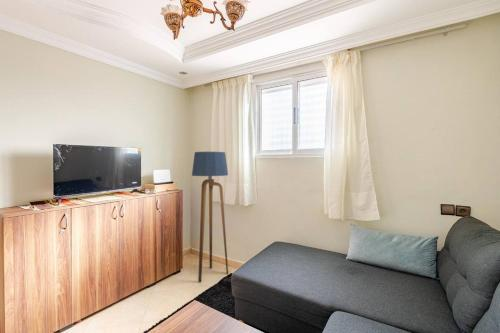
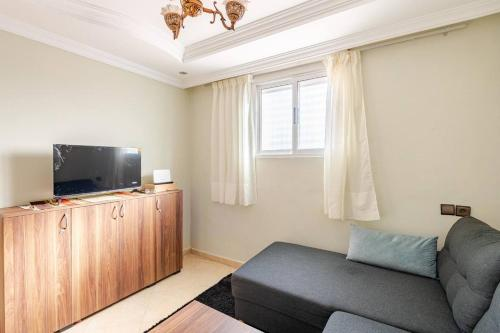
- floor lamp (210, 214)
